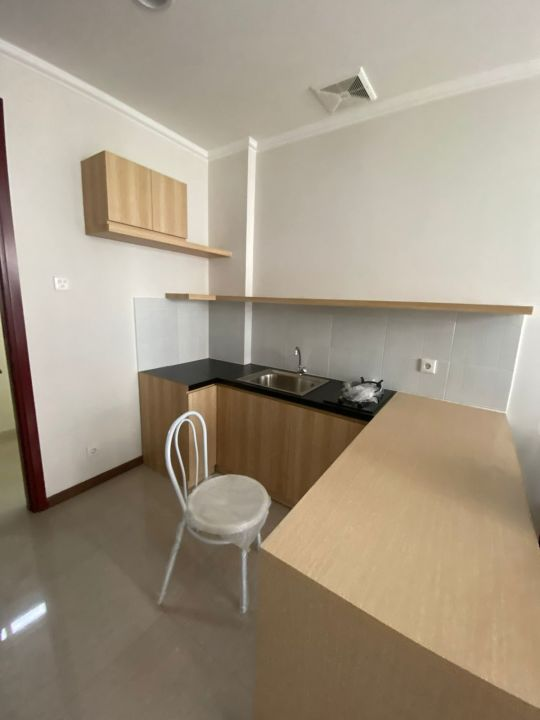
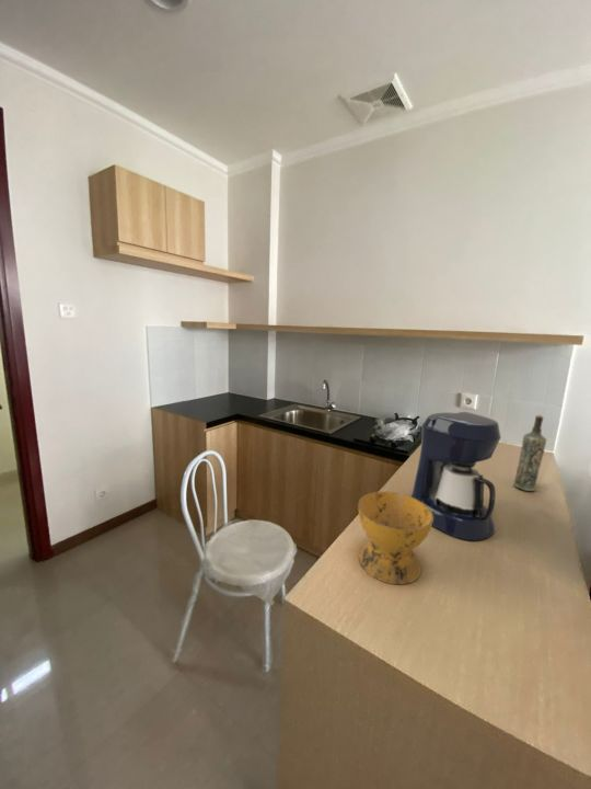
+ coffee maker (455, 467)
+ bowl (392, 535)
+ bottle (531, 451)
